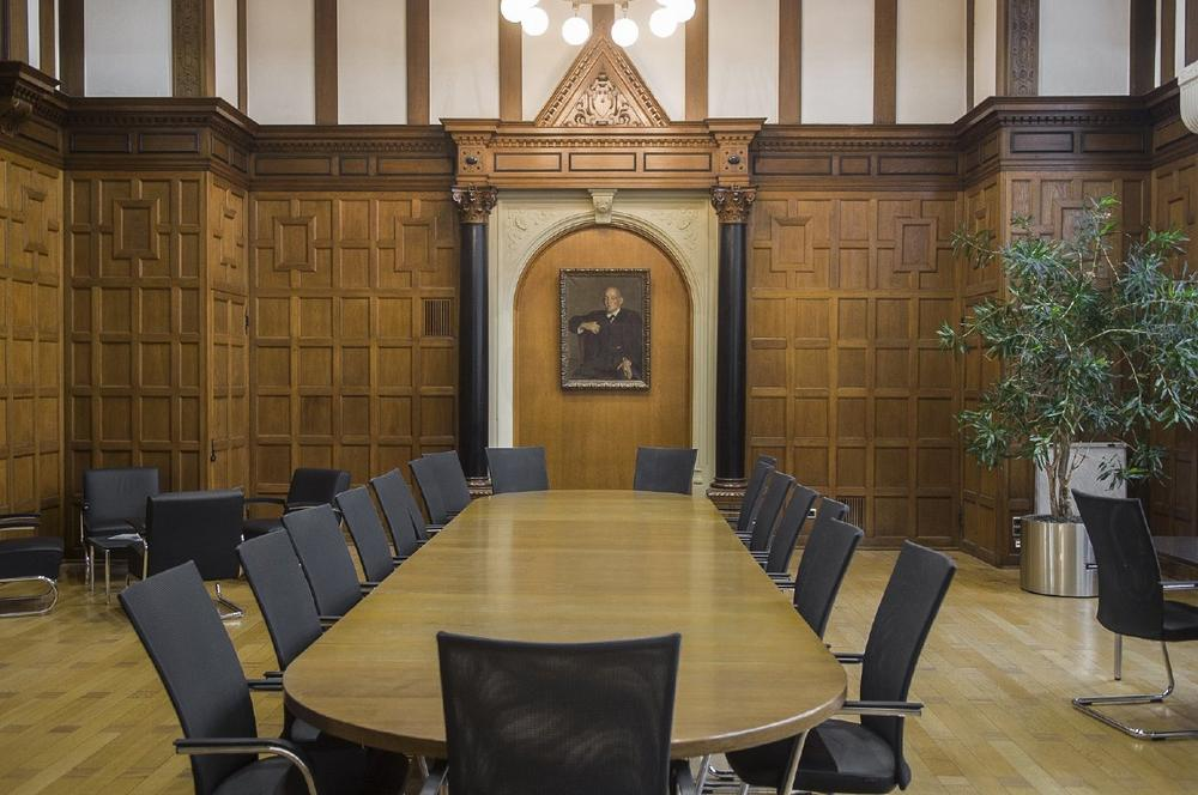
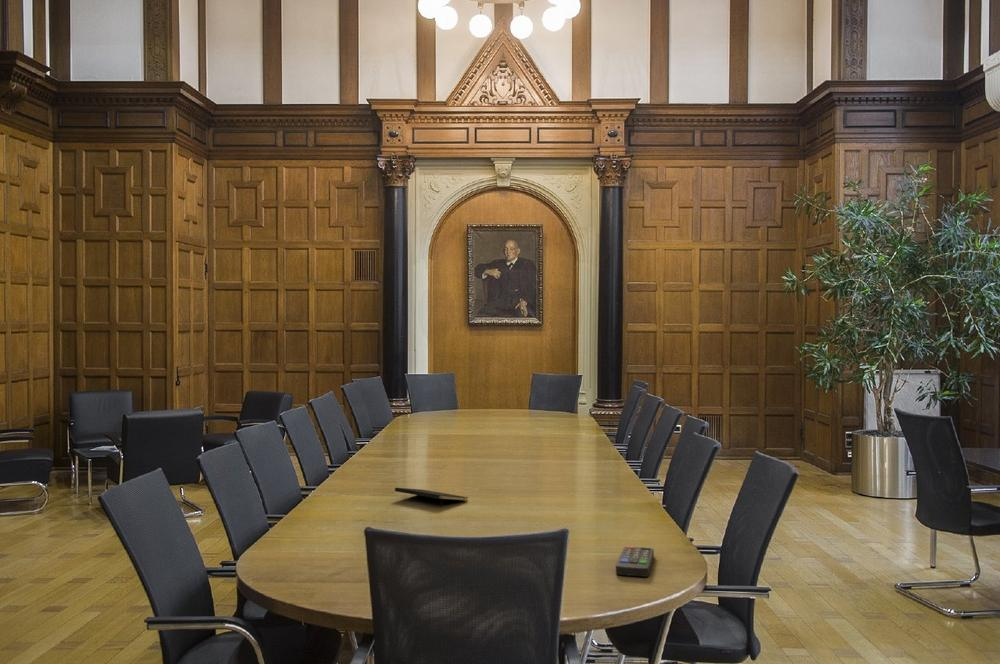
+ notepad (431, 494)
+ remote control (635, 560)
